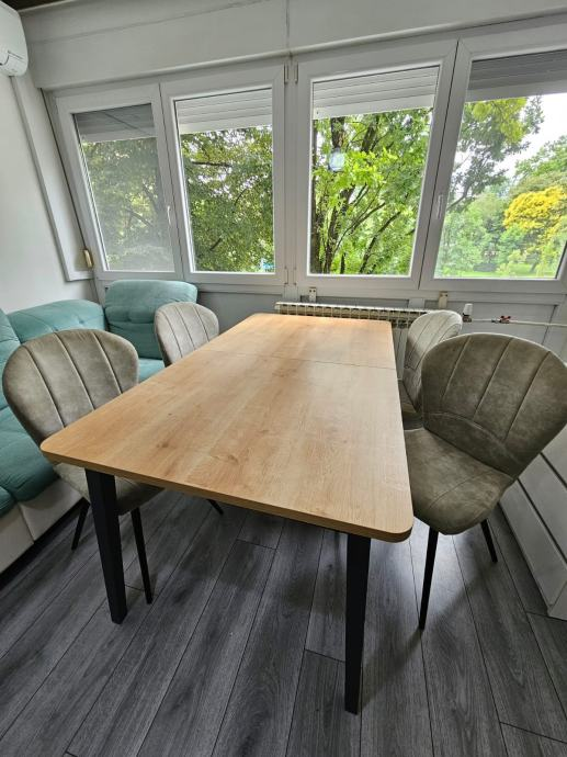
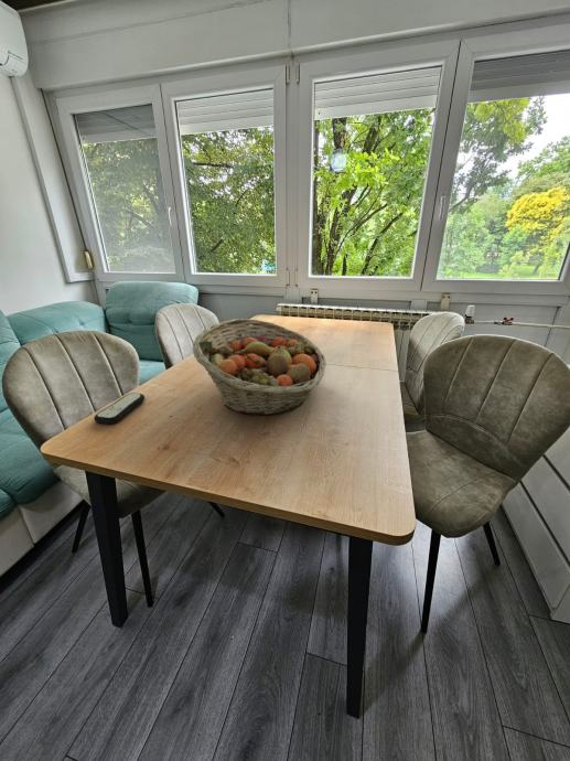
+ remote control (121, 407)
+ fruit basket (264, 361)
